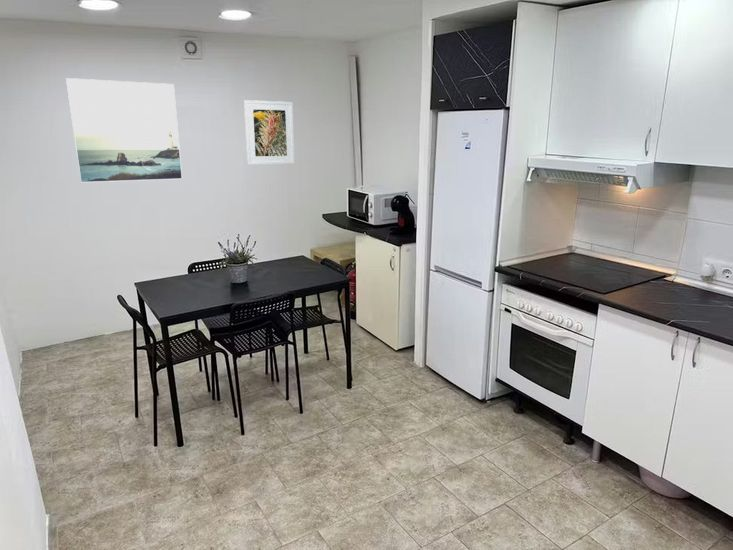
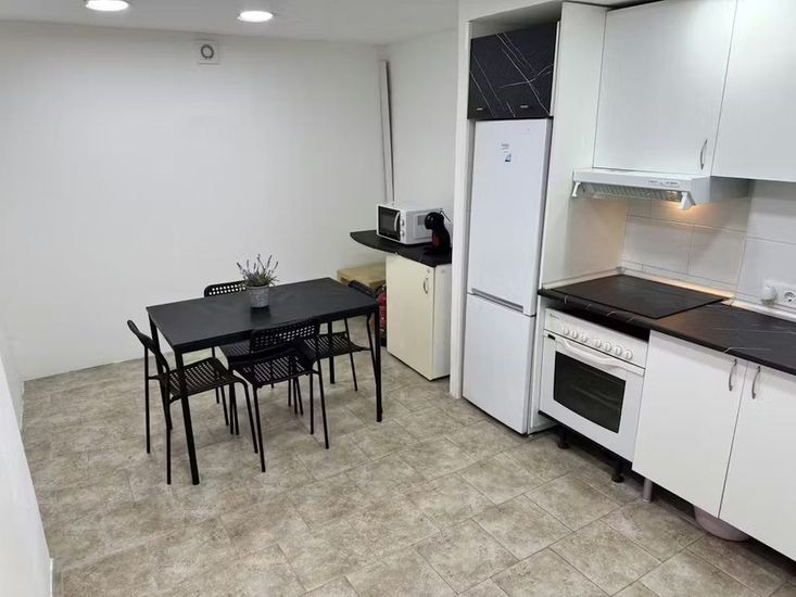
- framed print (270, 133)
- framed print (128, 132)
